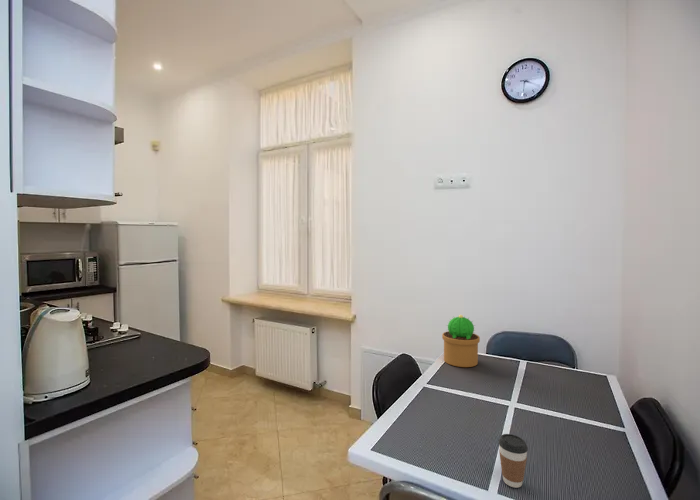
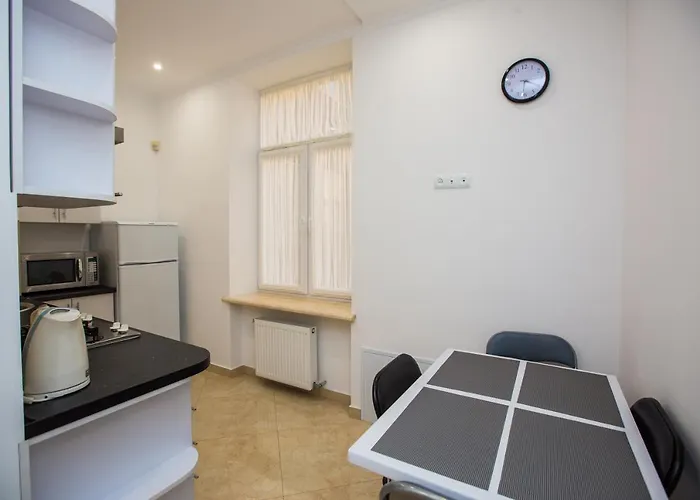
- potted cactus (460, 338)
- coffee cup (512, 460)
